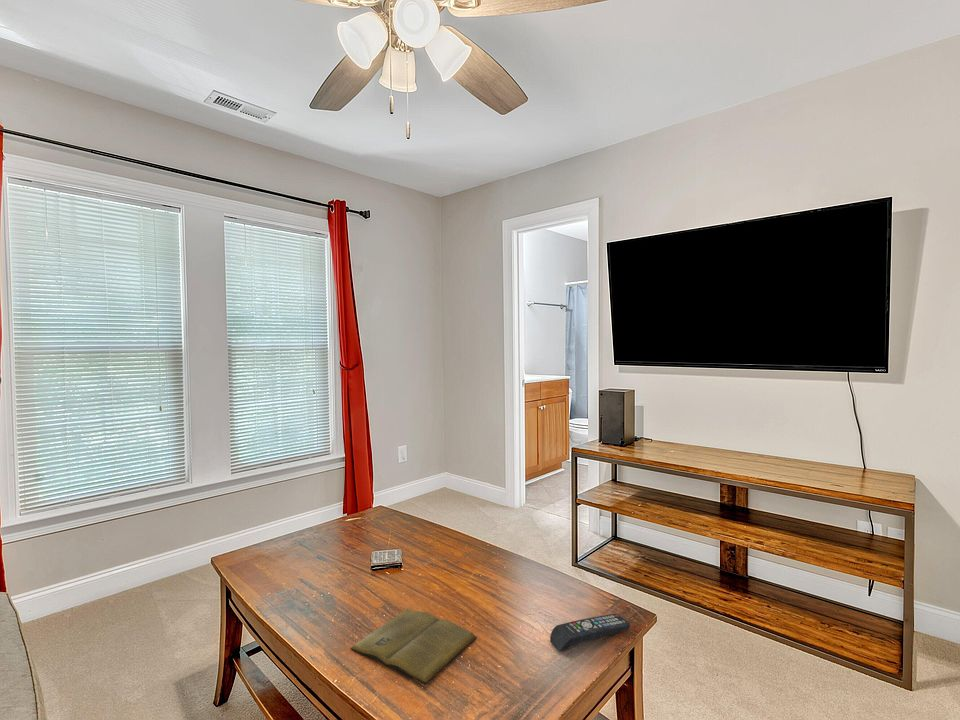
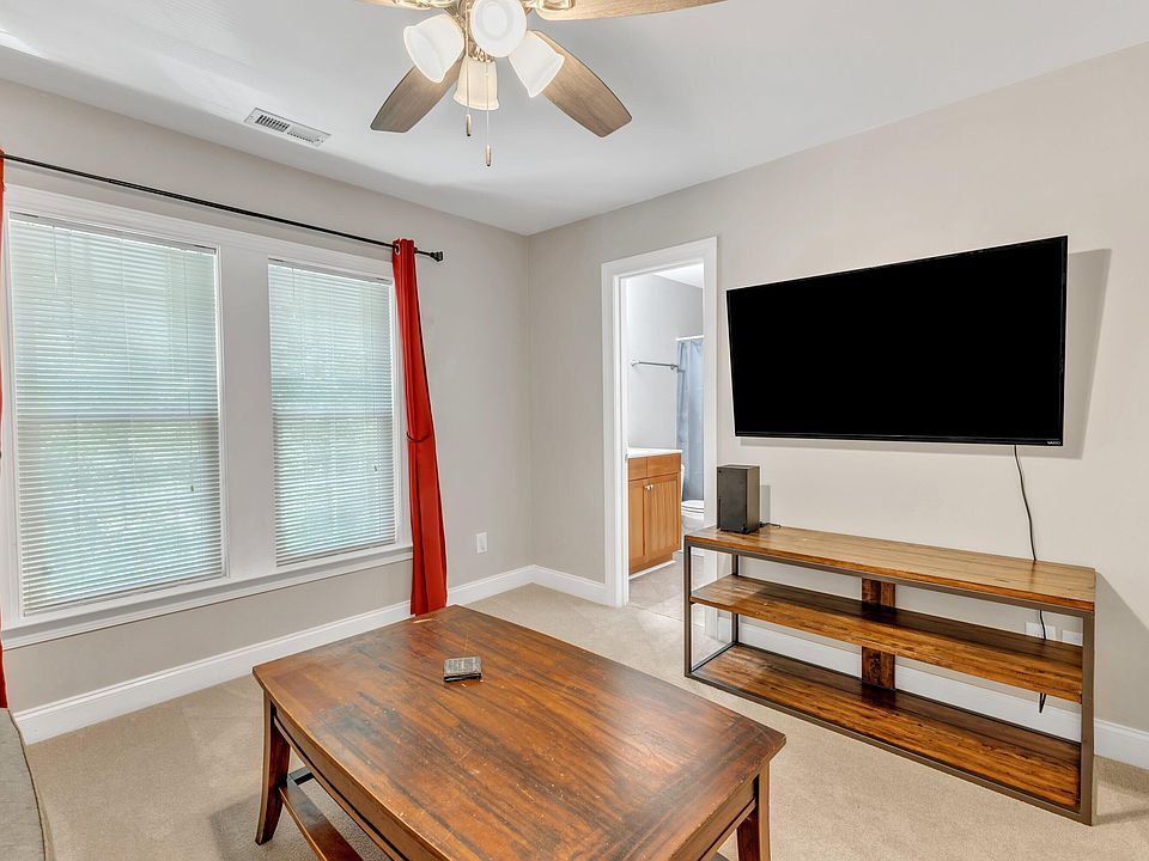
- remote control (590, 629)
- book (414, 638)
